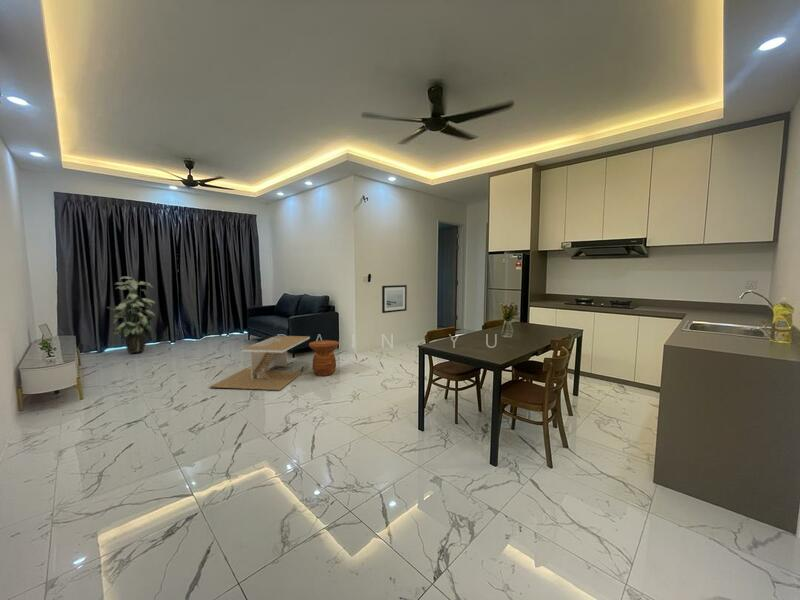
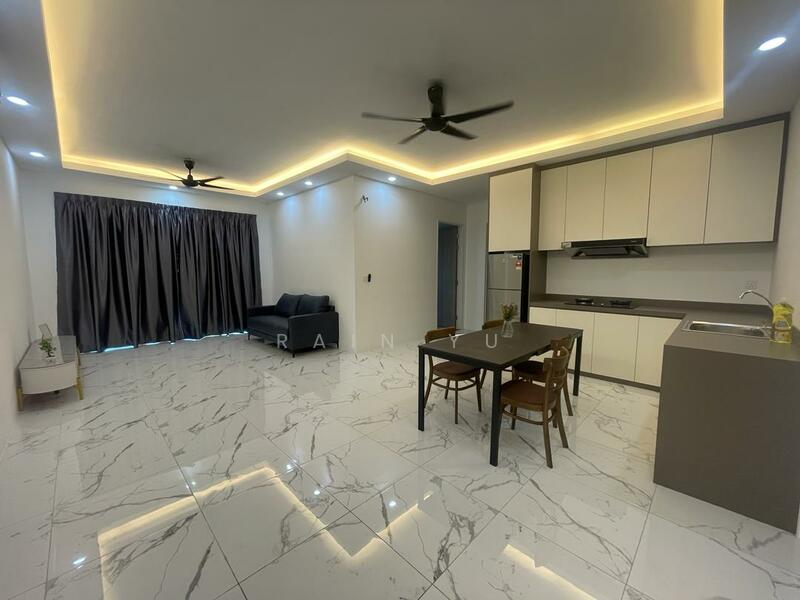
- wall art (394, 298)
- indoor plant (132, 314)
- coffee table (270, 356)
- side table (324, 358)
